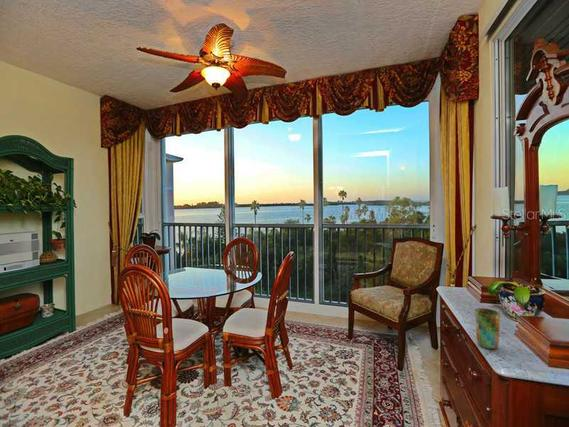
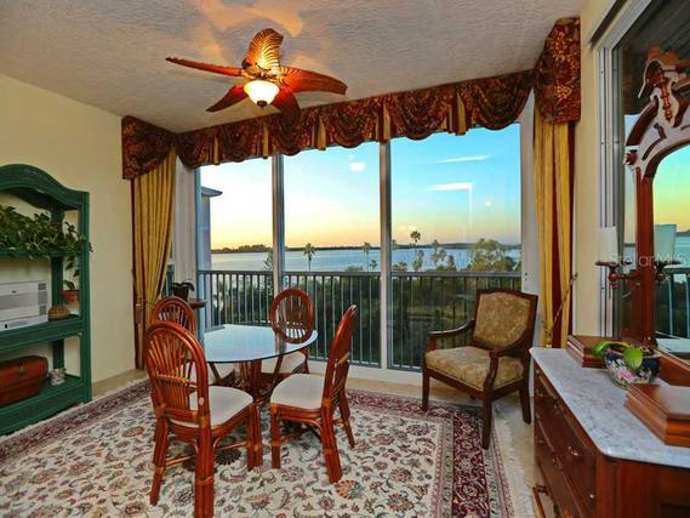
- cup (487, 328)
